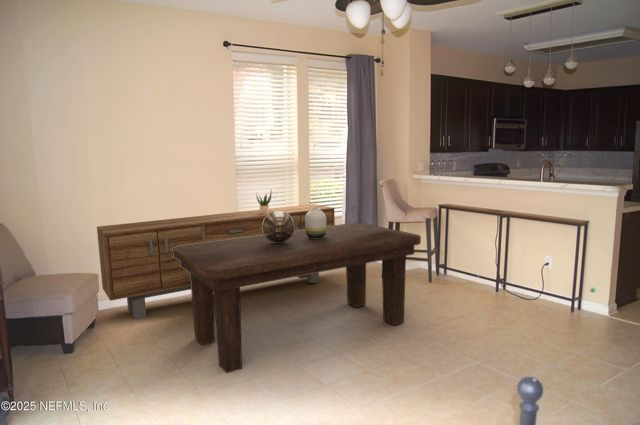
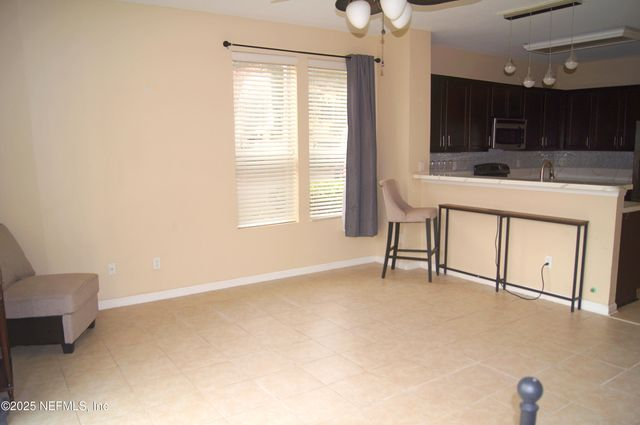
- dining table (302, 275)
- potted plant (264, 200)
- decorative bowl (278, 226)
- sideboard (224, 239)
- vase (315, 222)
